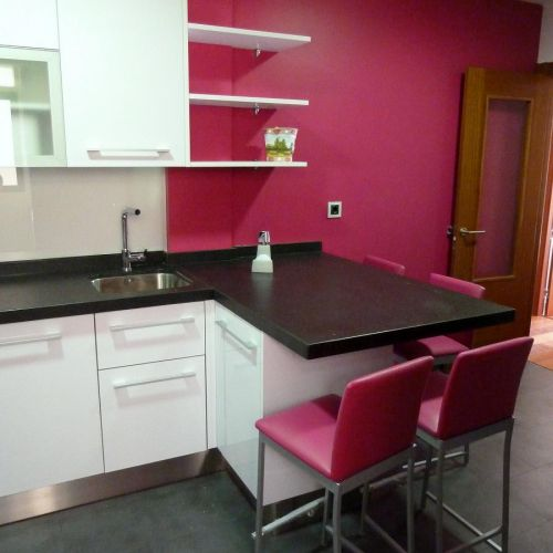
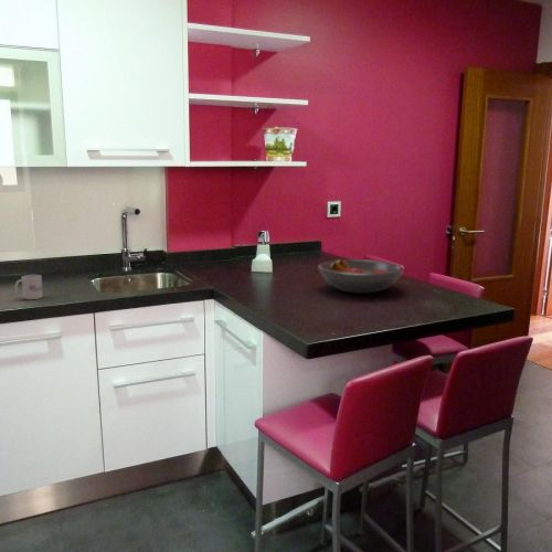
+ mug (28, 287)
+ fruit bowl (360, 275)
